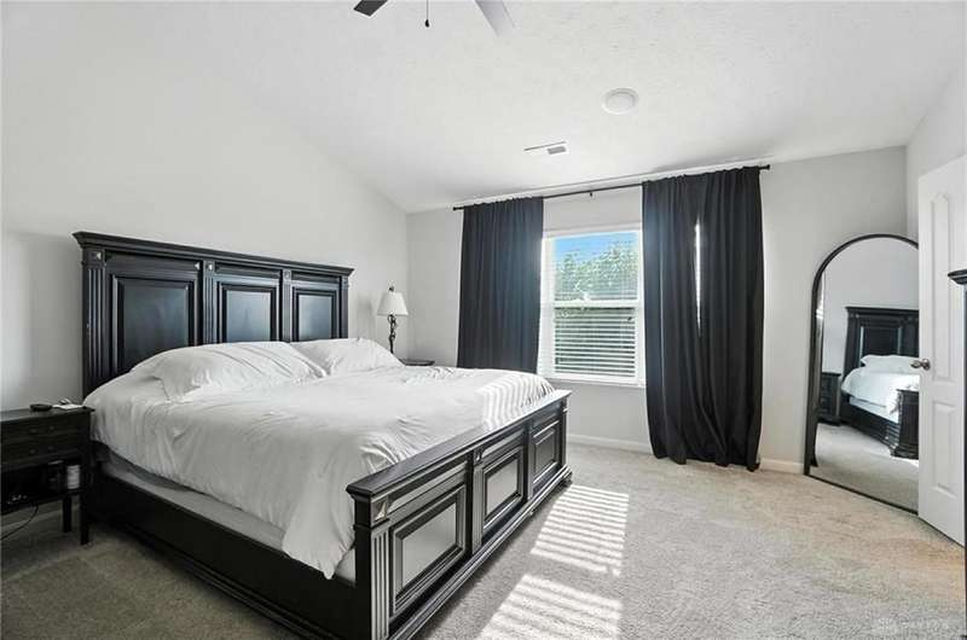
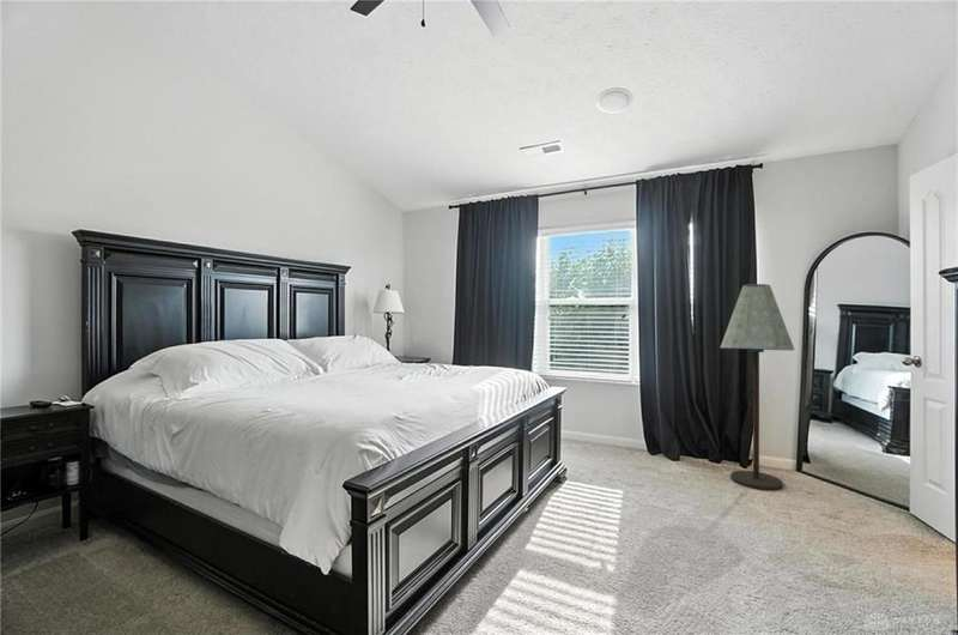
+ floor lamp (756, 382)
